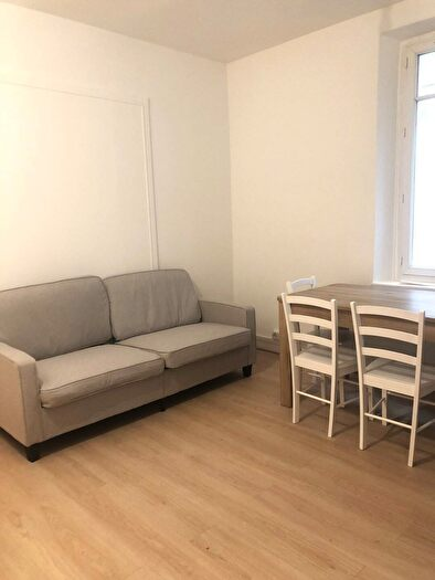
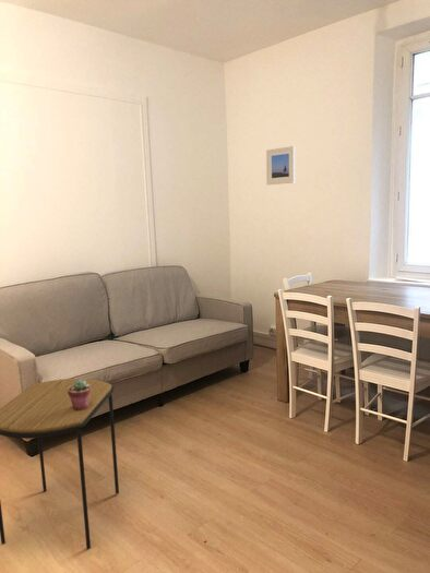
+ side table (43, 459)
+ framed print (280, 166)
+ potted succulent (79, 393)
